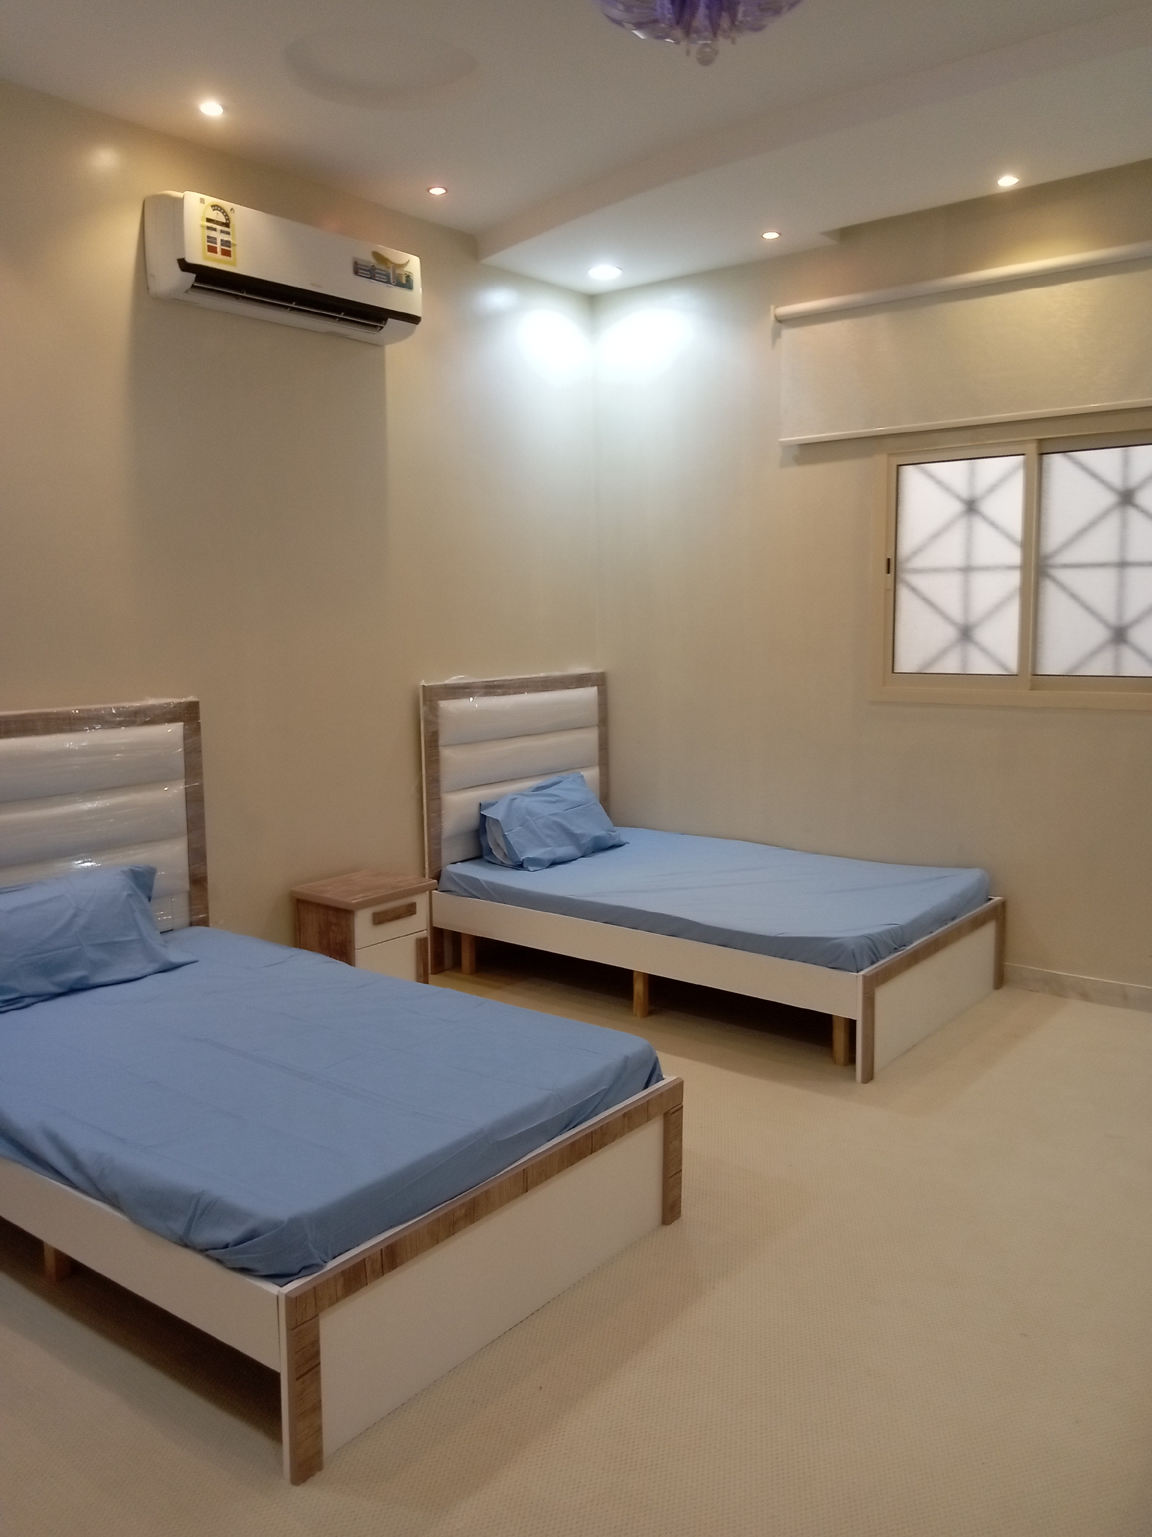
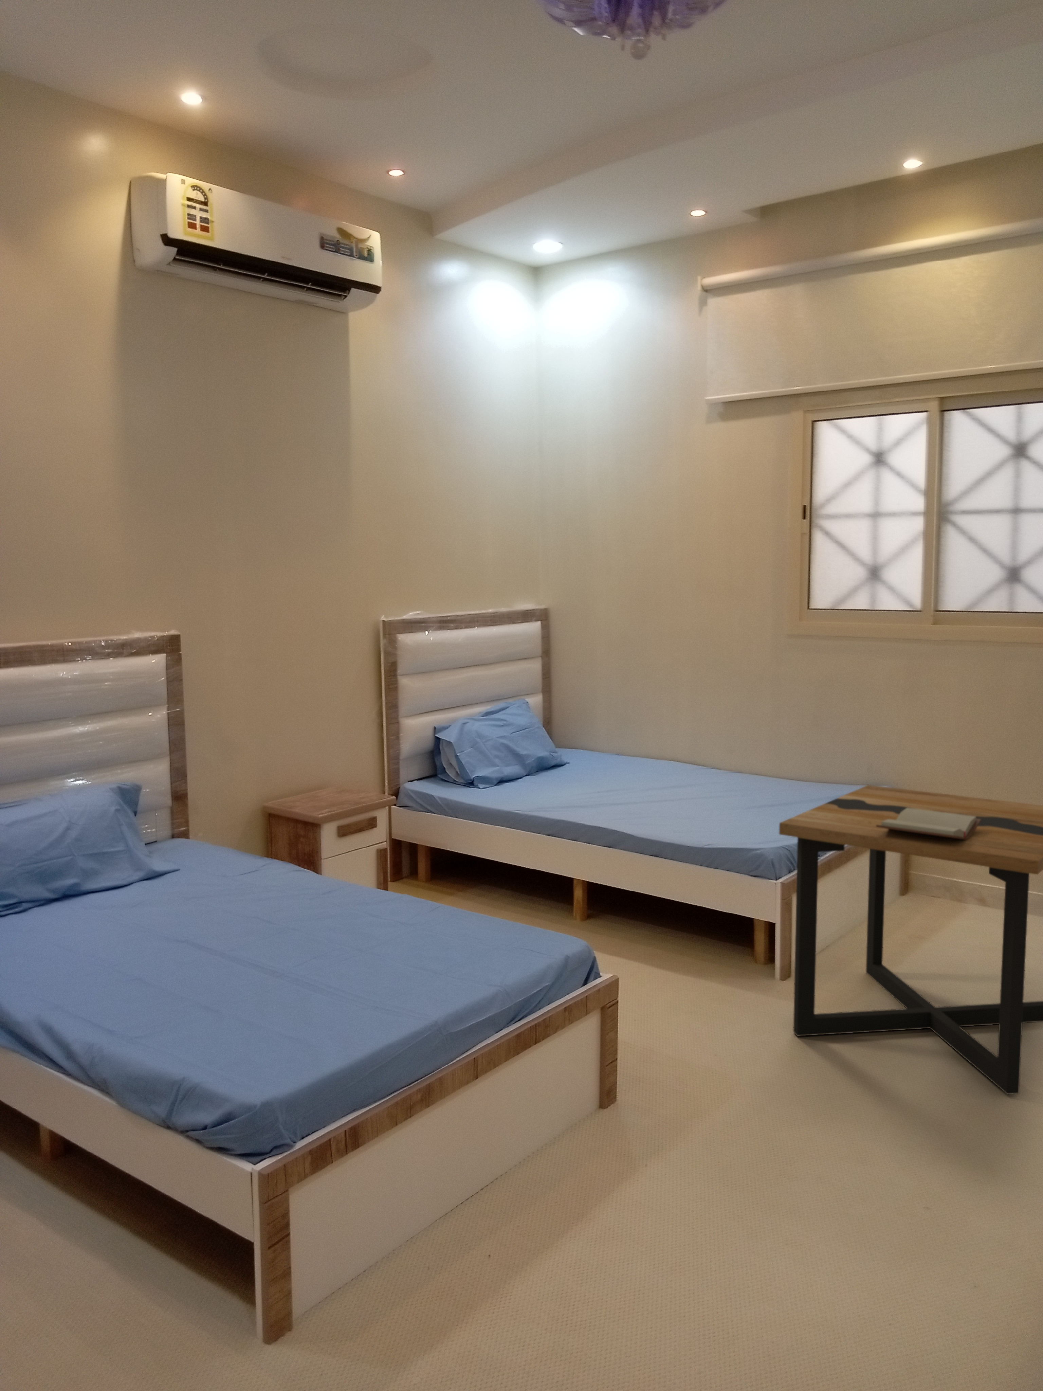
+ paperback book (929, 825)
+ side table (883, 922)
